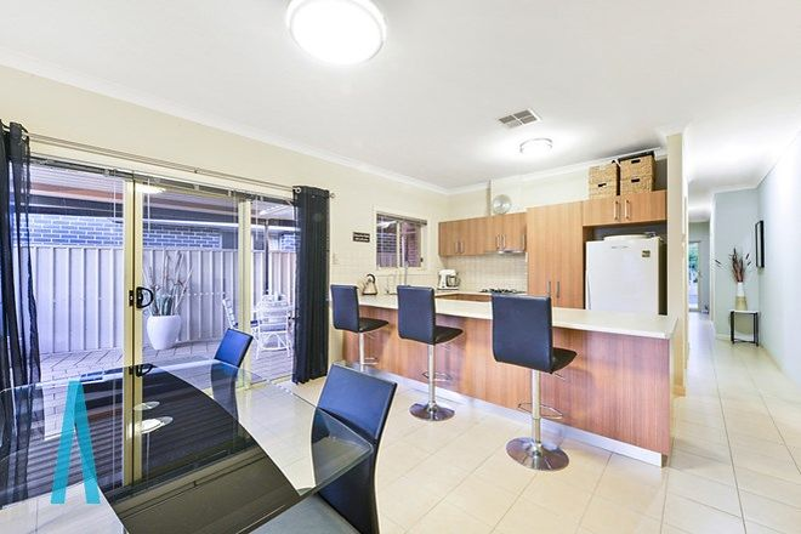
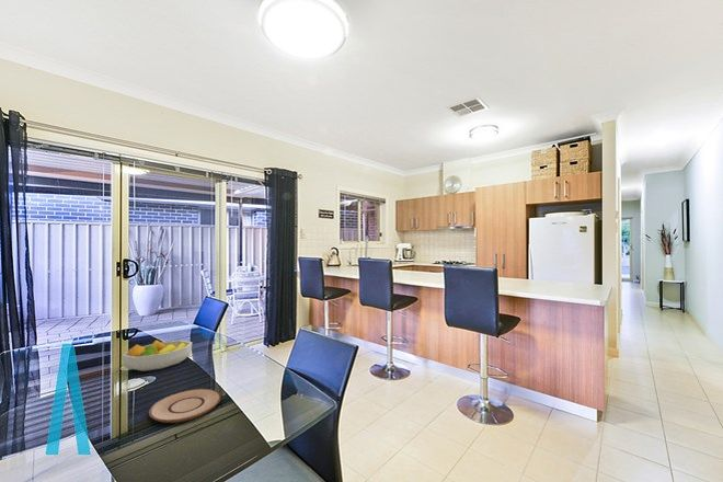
+ fruit bowl (159, 352)
+ plate (186, 404)
